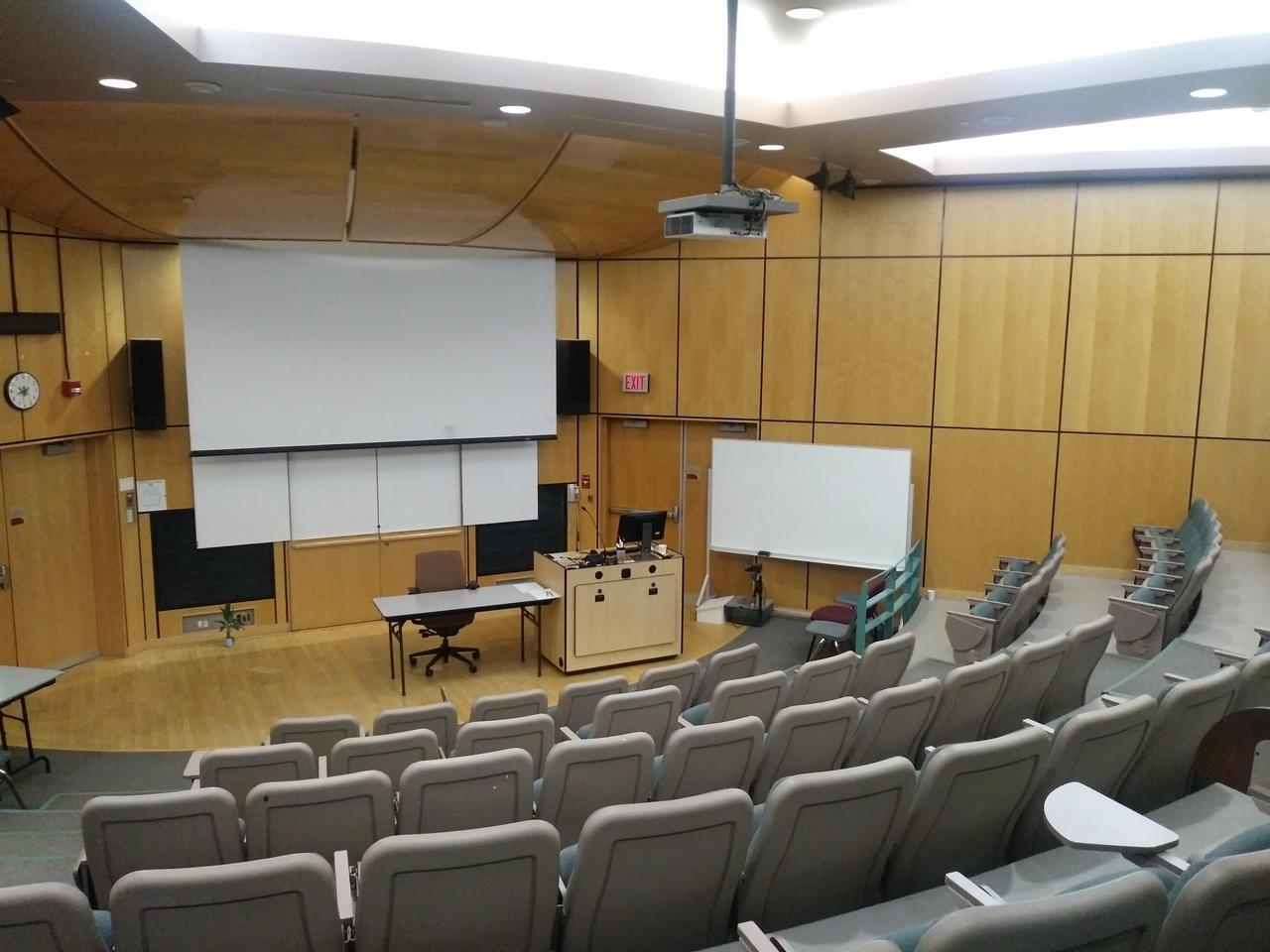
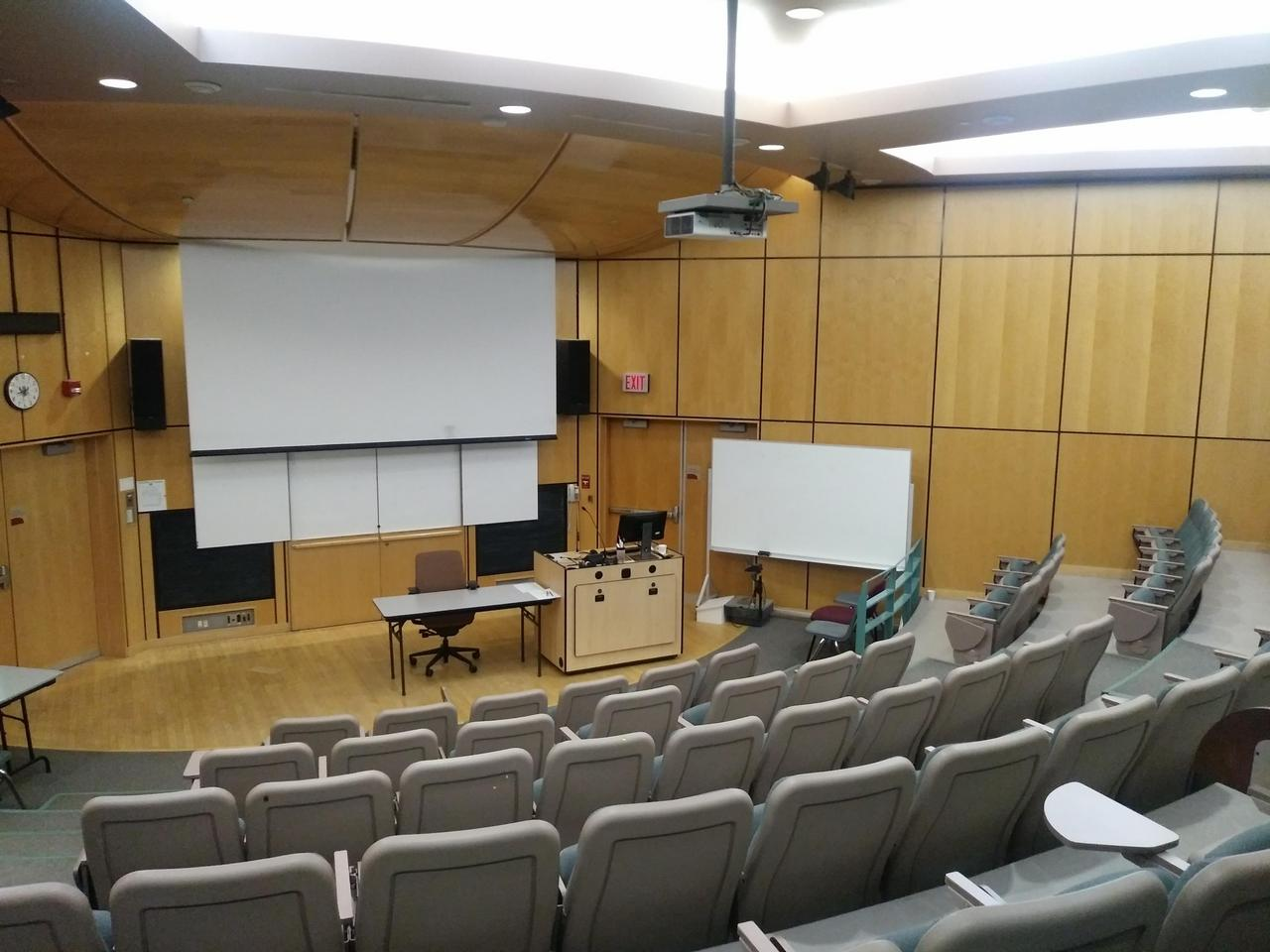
- potted plant (229, 626)
